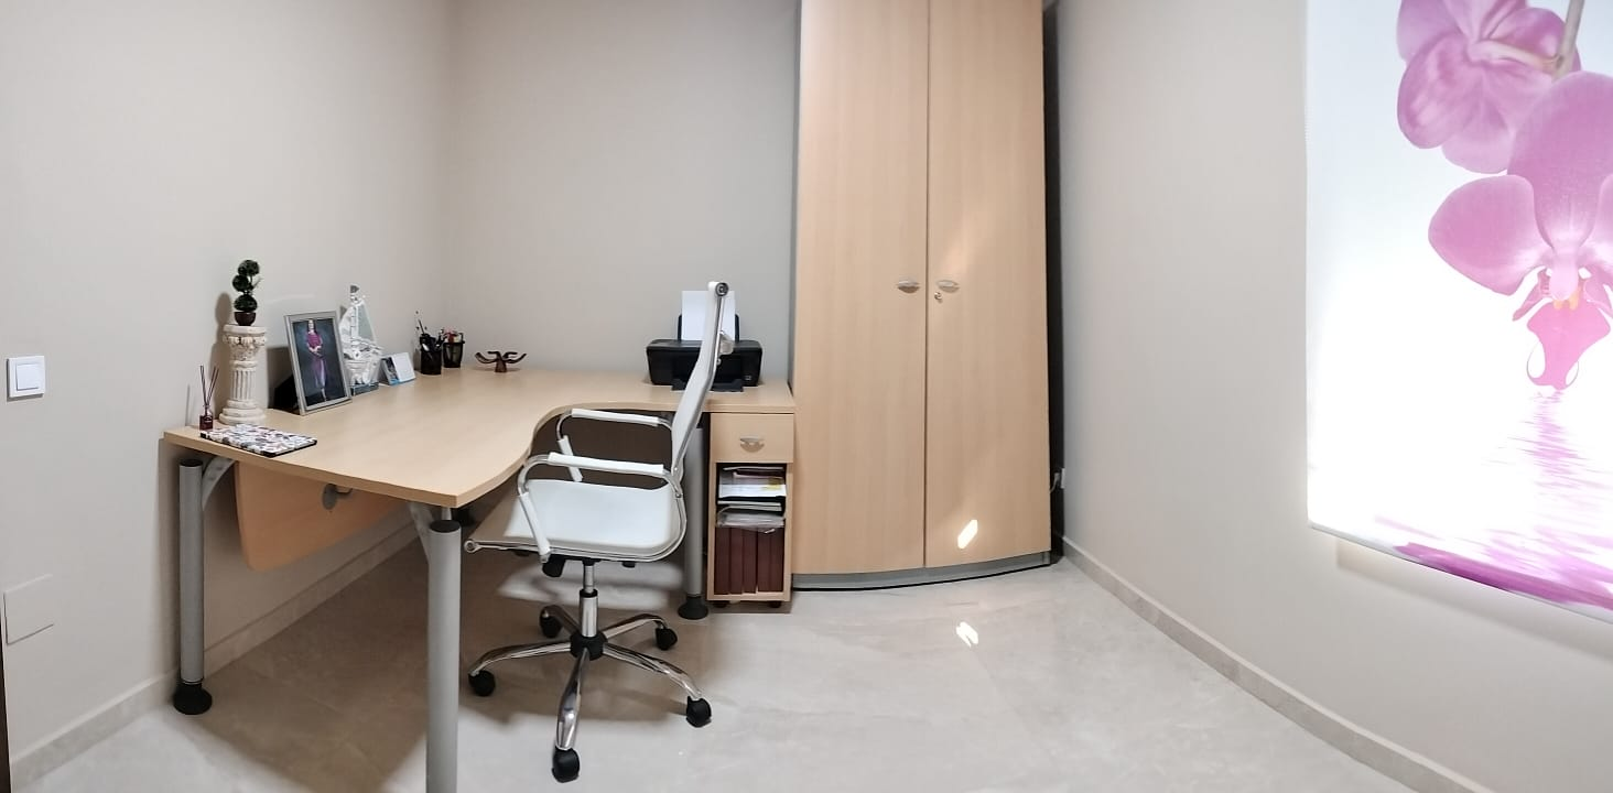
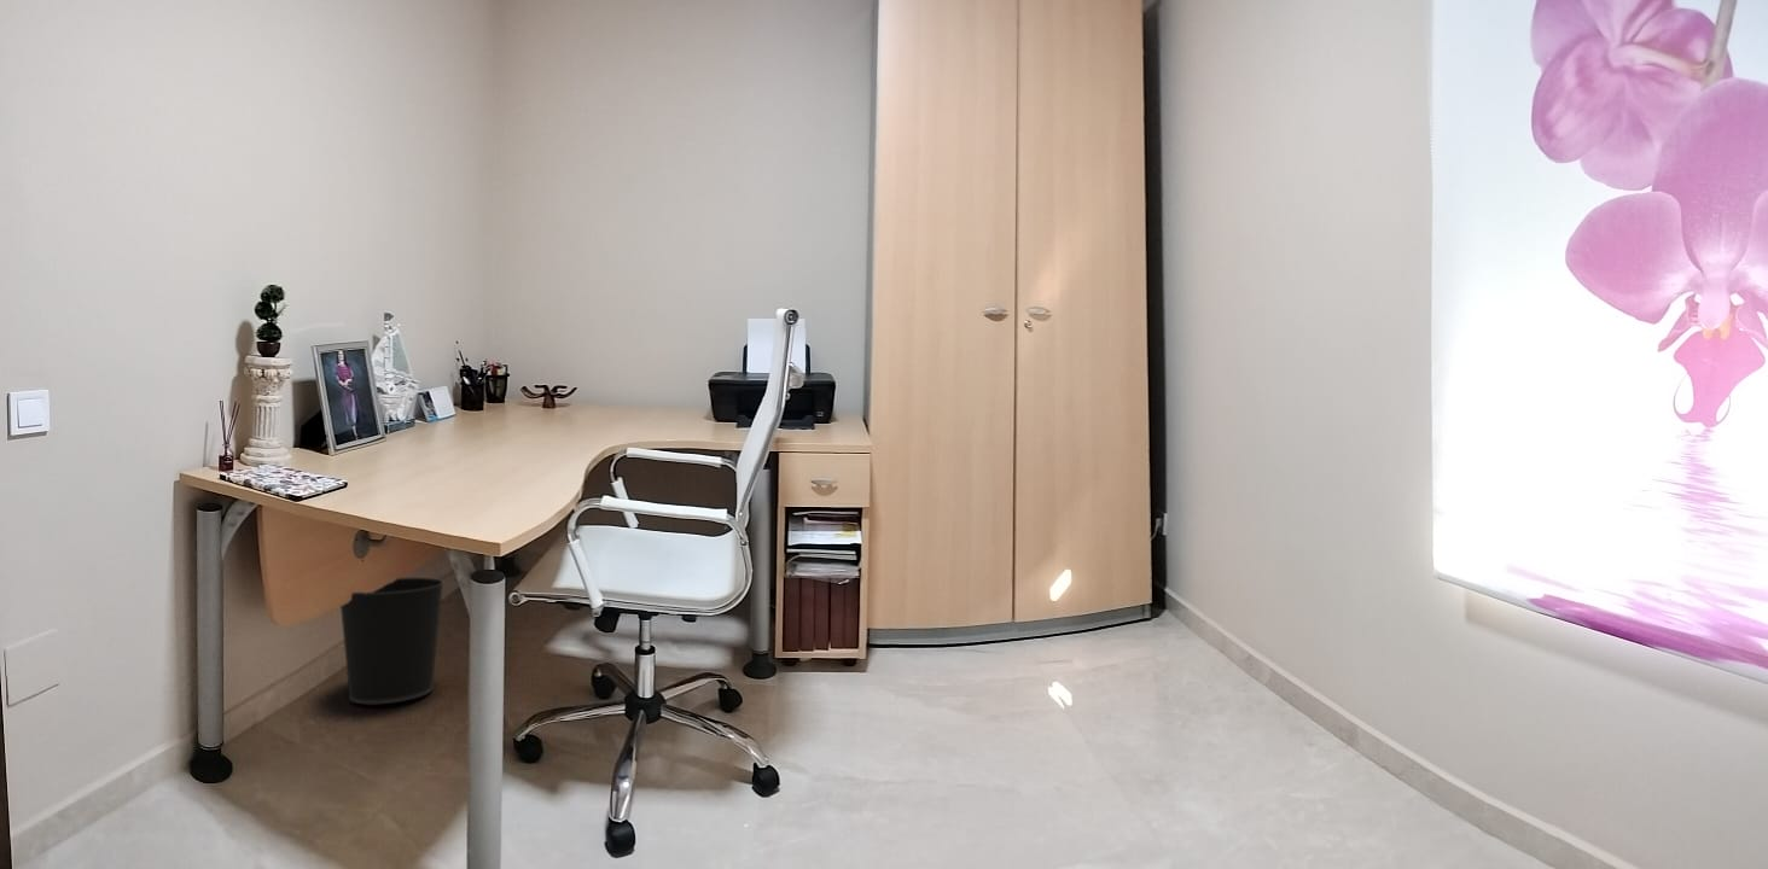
+ wastebasket (391, 638)
